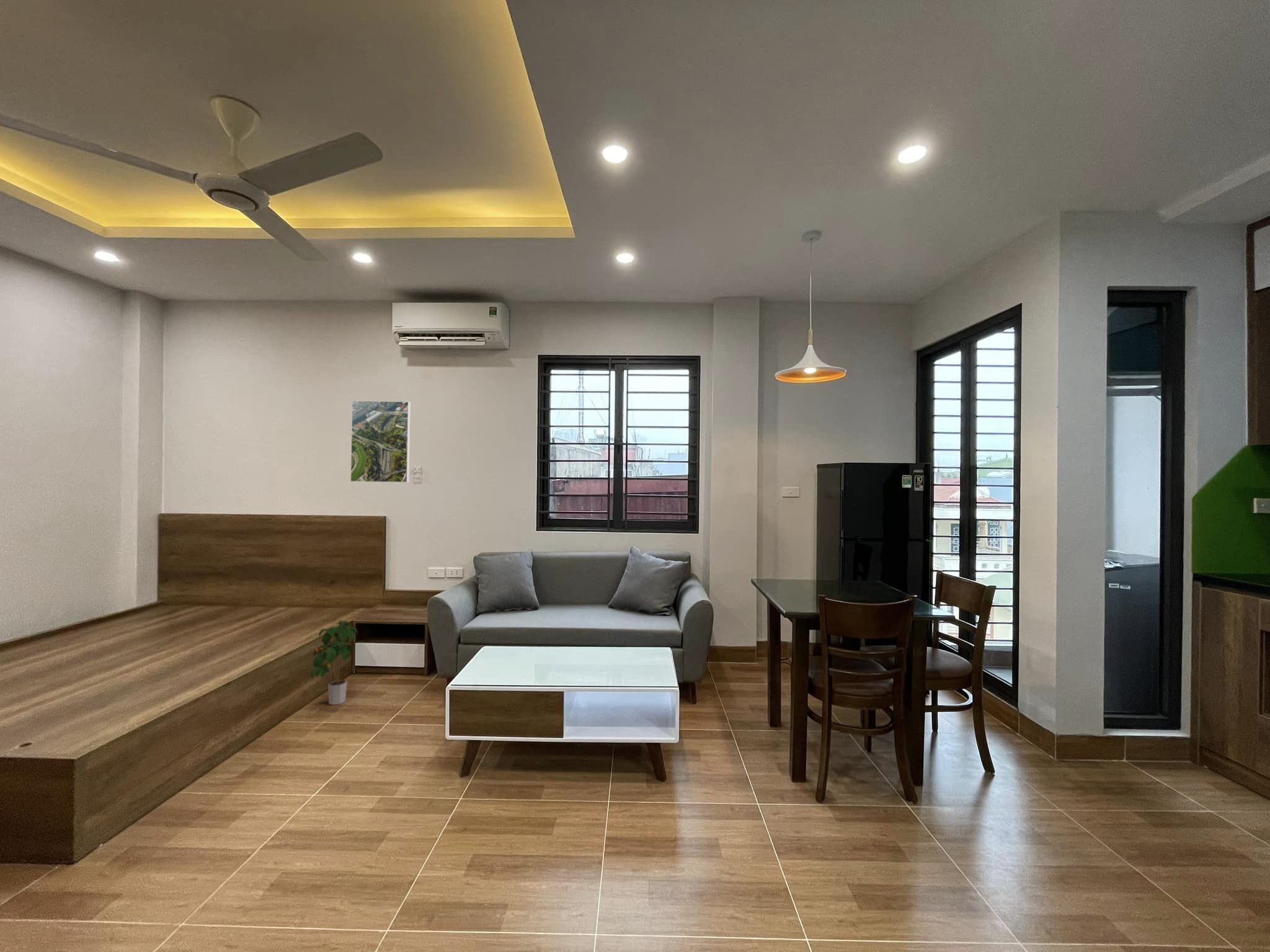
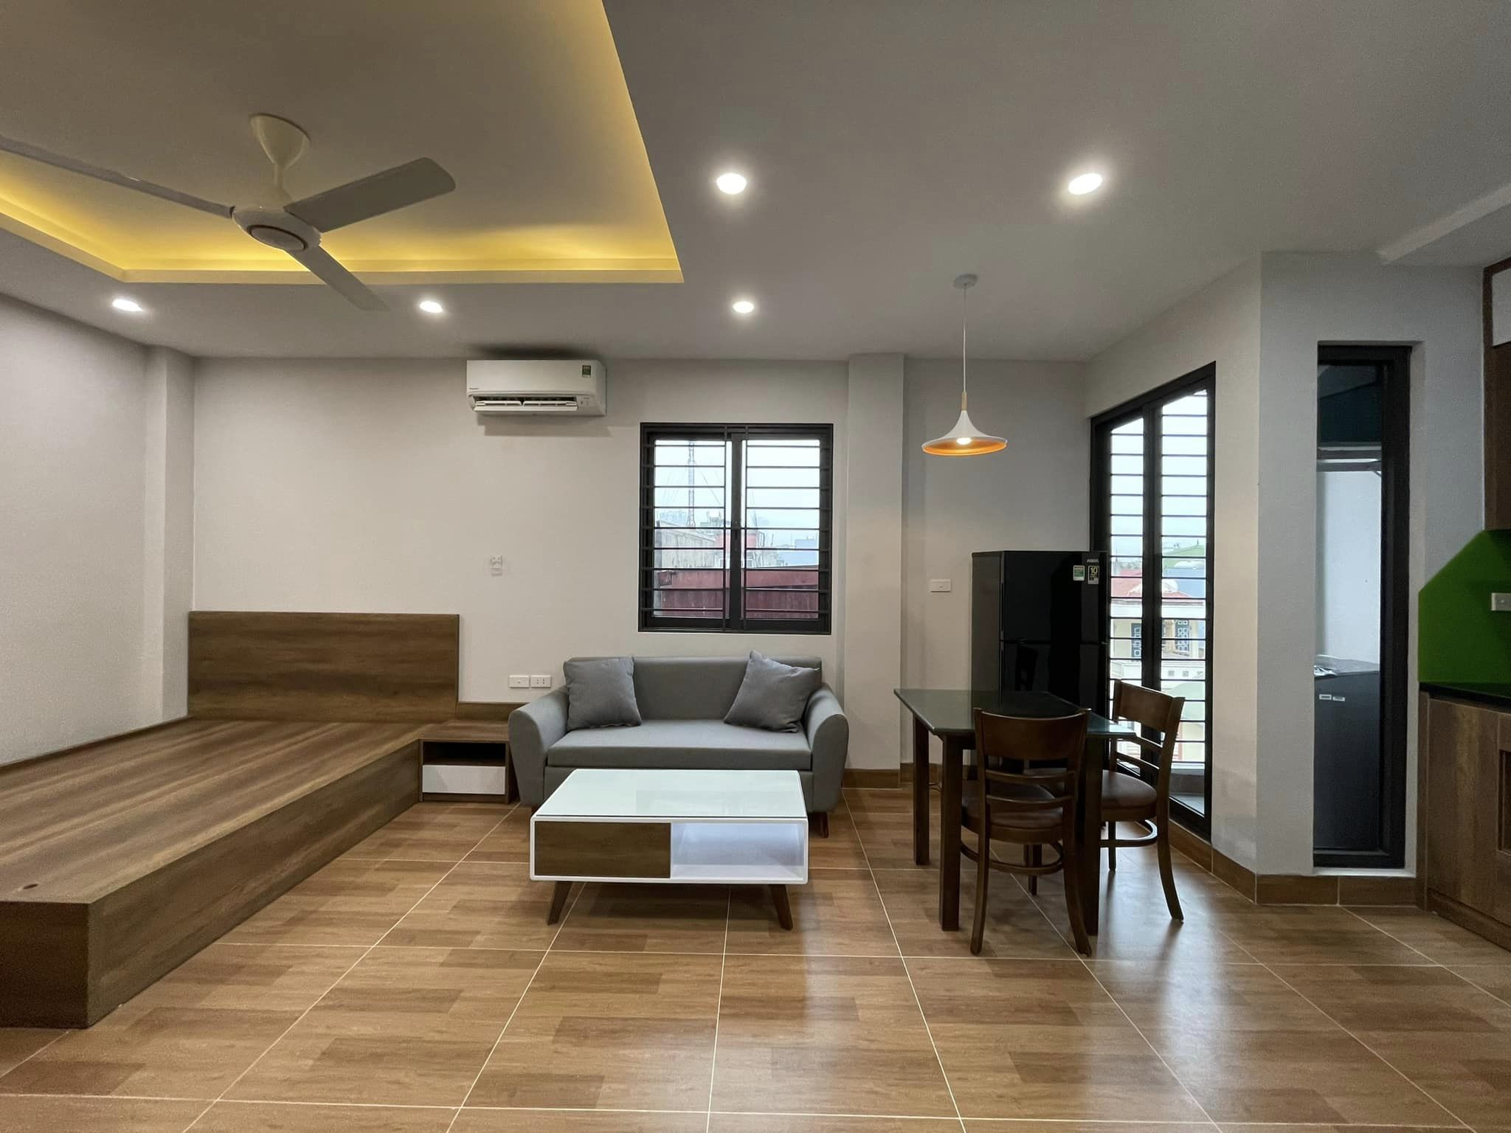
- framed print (380, 441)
- potted plant (335, 663)
